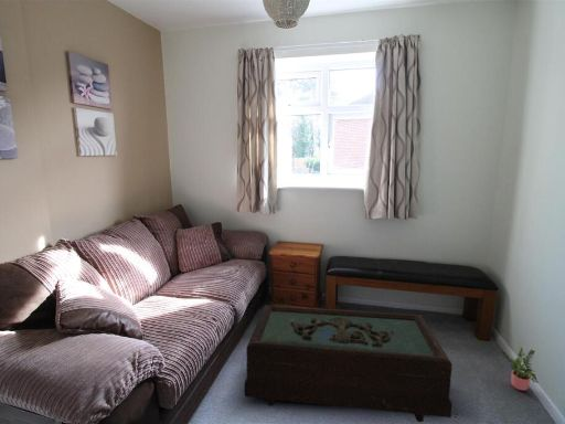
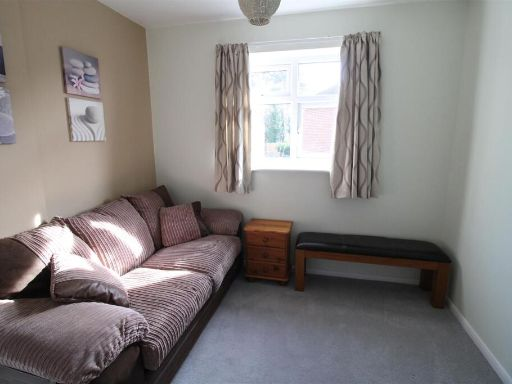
- potted plant (520, 371)
- coffee table (341, 354)
